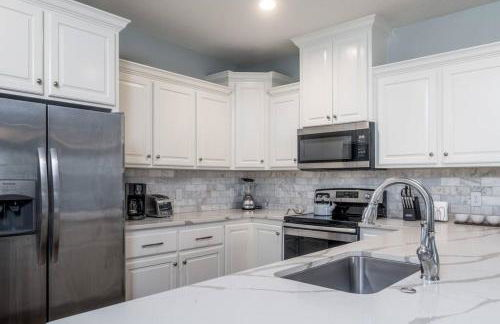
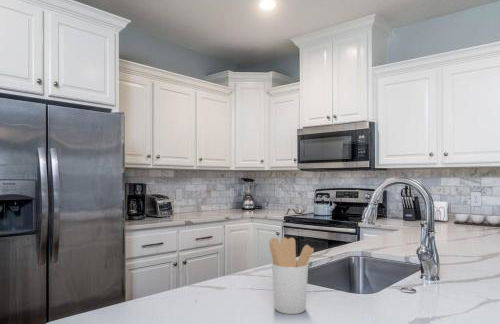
+ utensil holder (287, 271)
